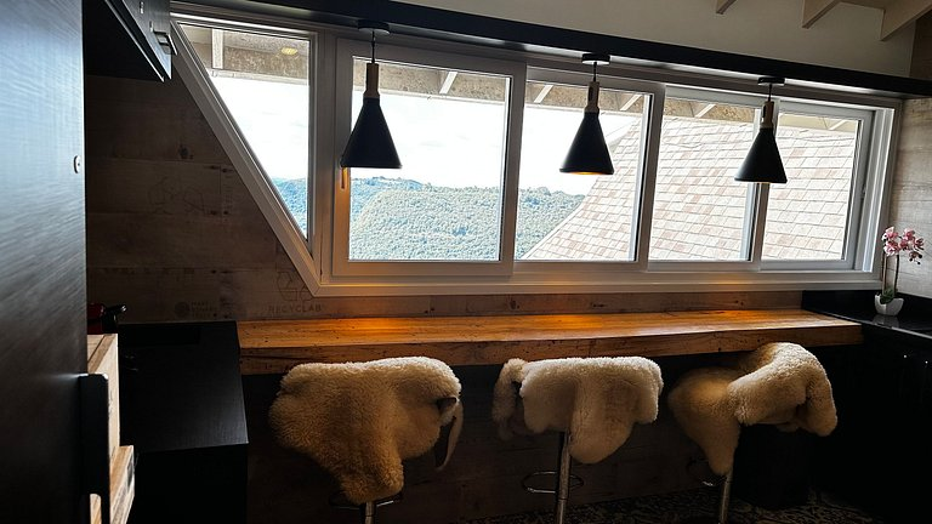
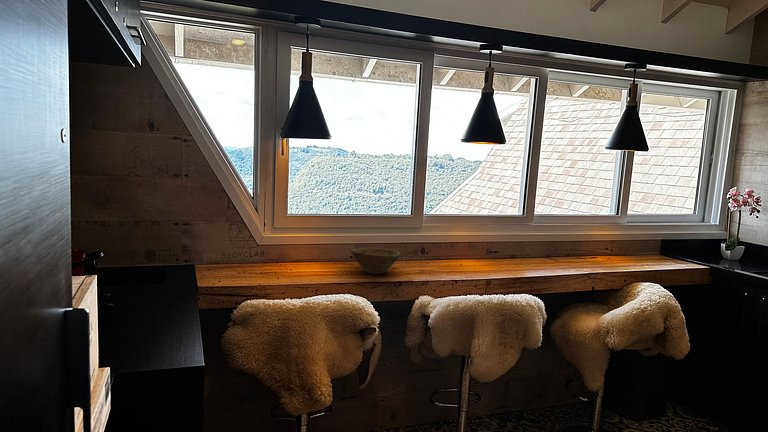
+ bowl (375, 261)
